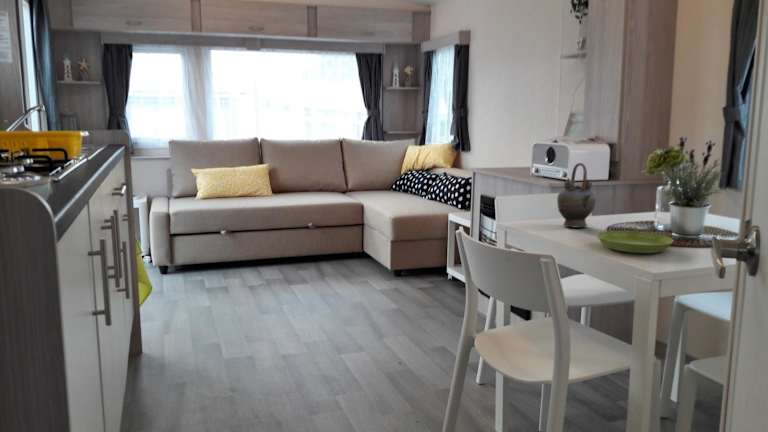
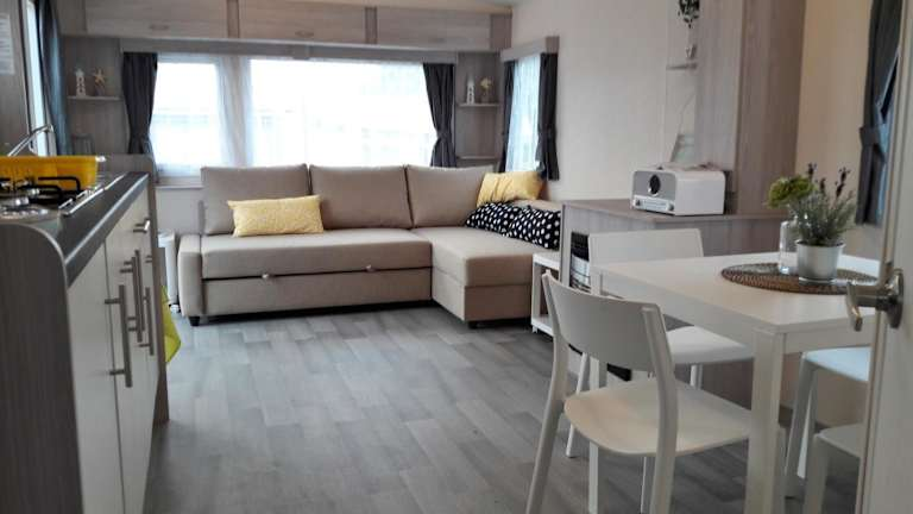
- teapot (578, 195)
- saucer (634, 242)
